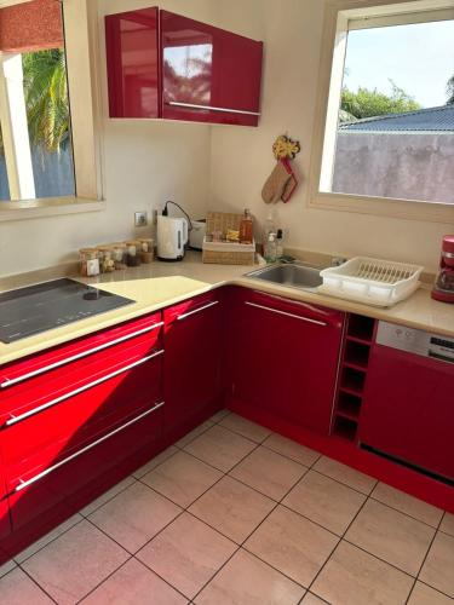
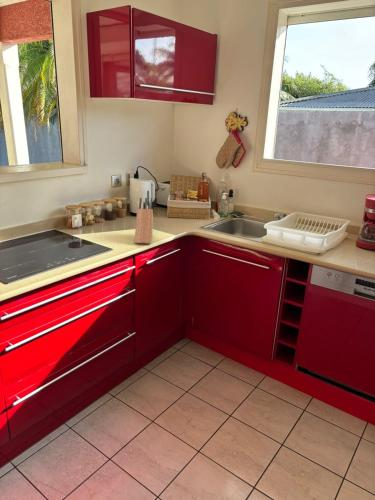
+ knife block (144, 219)
